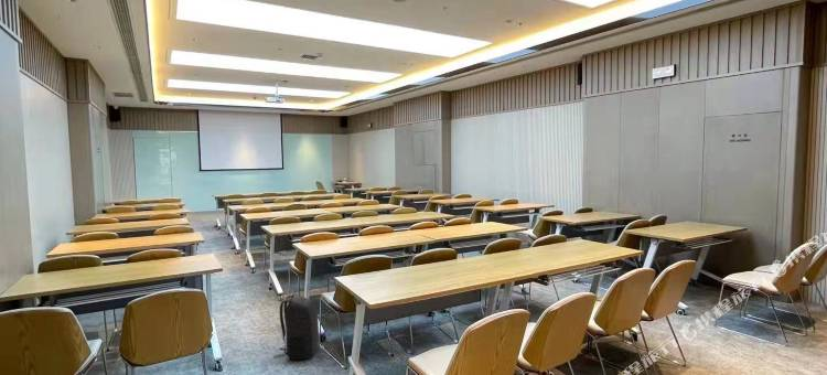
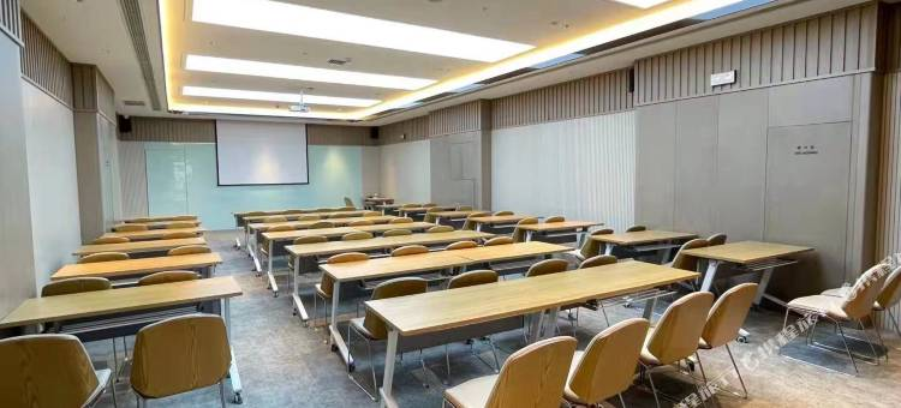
- backpack (296, 323)
